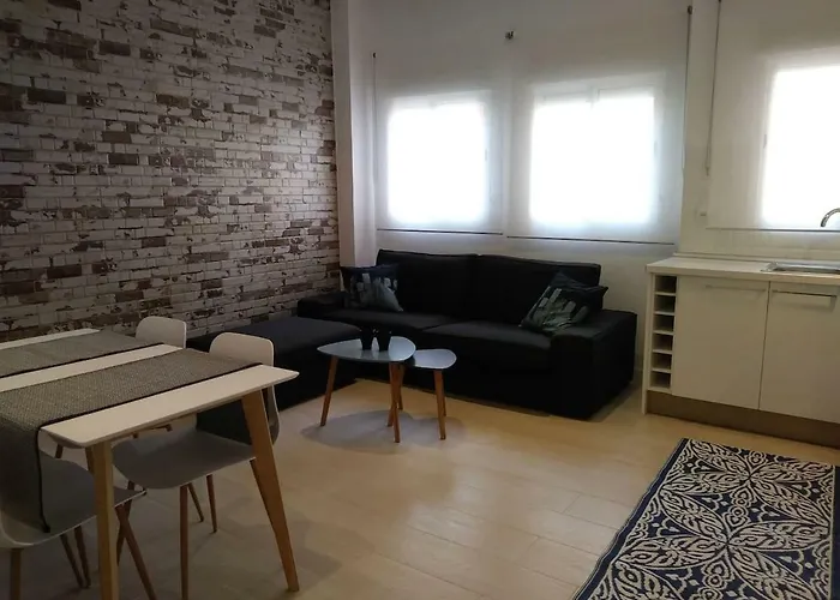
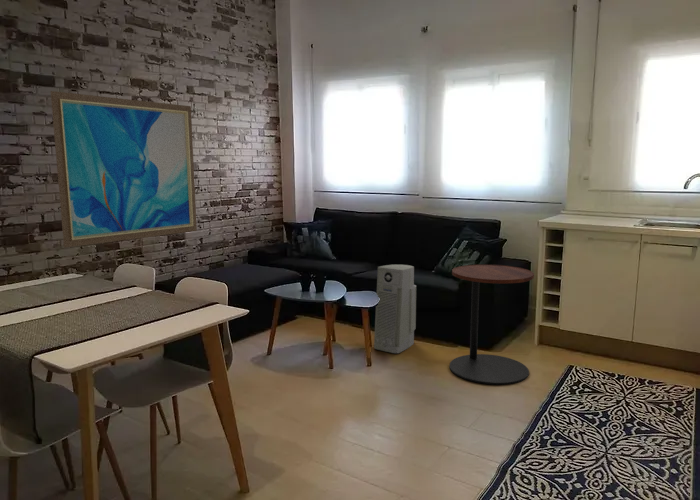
+ side table (477, 321)
+ air purifier (396, 306)
+ wall art (133, 170)
